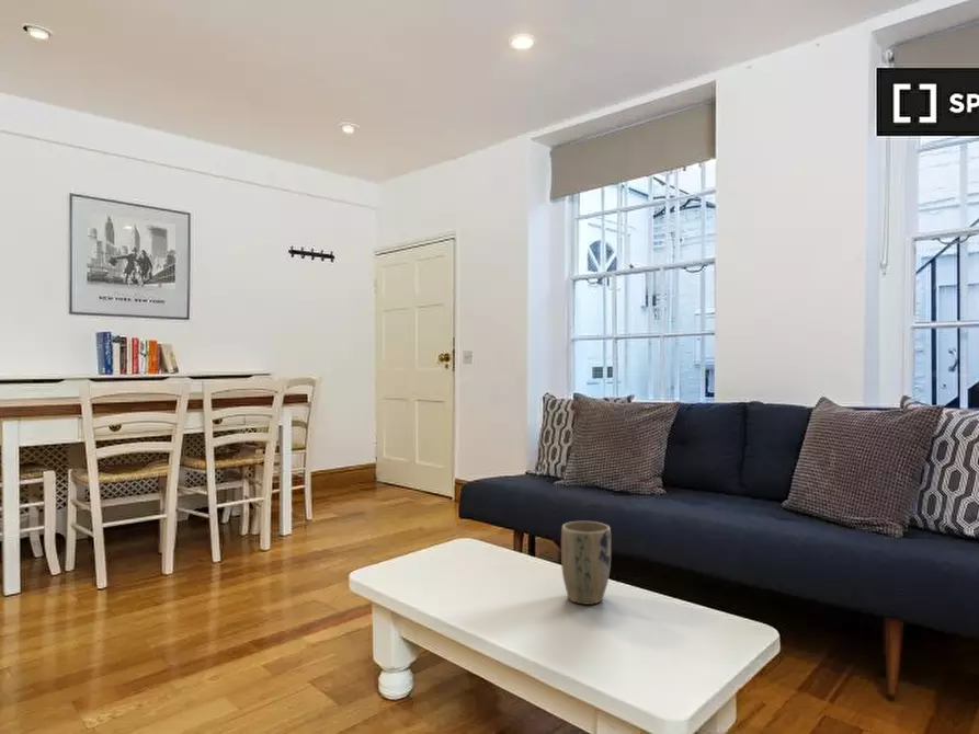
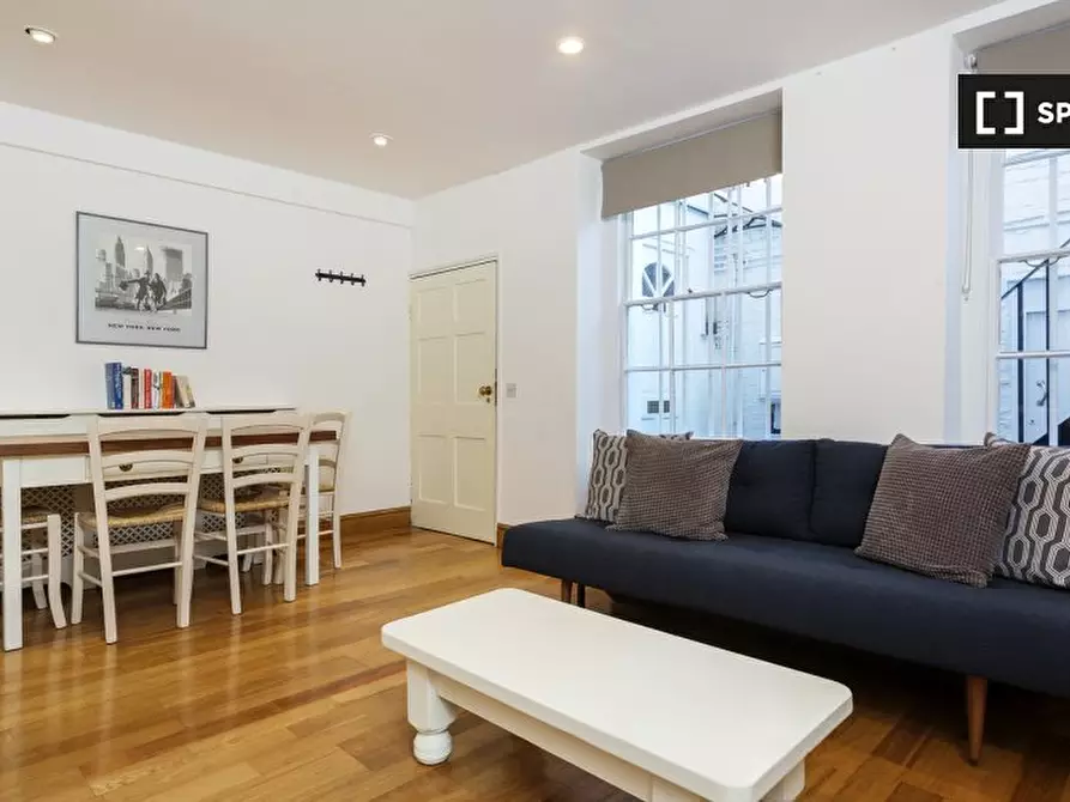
- plant pot (585, 562)
